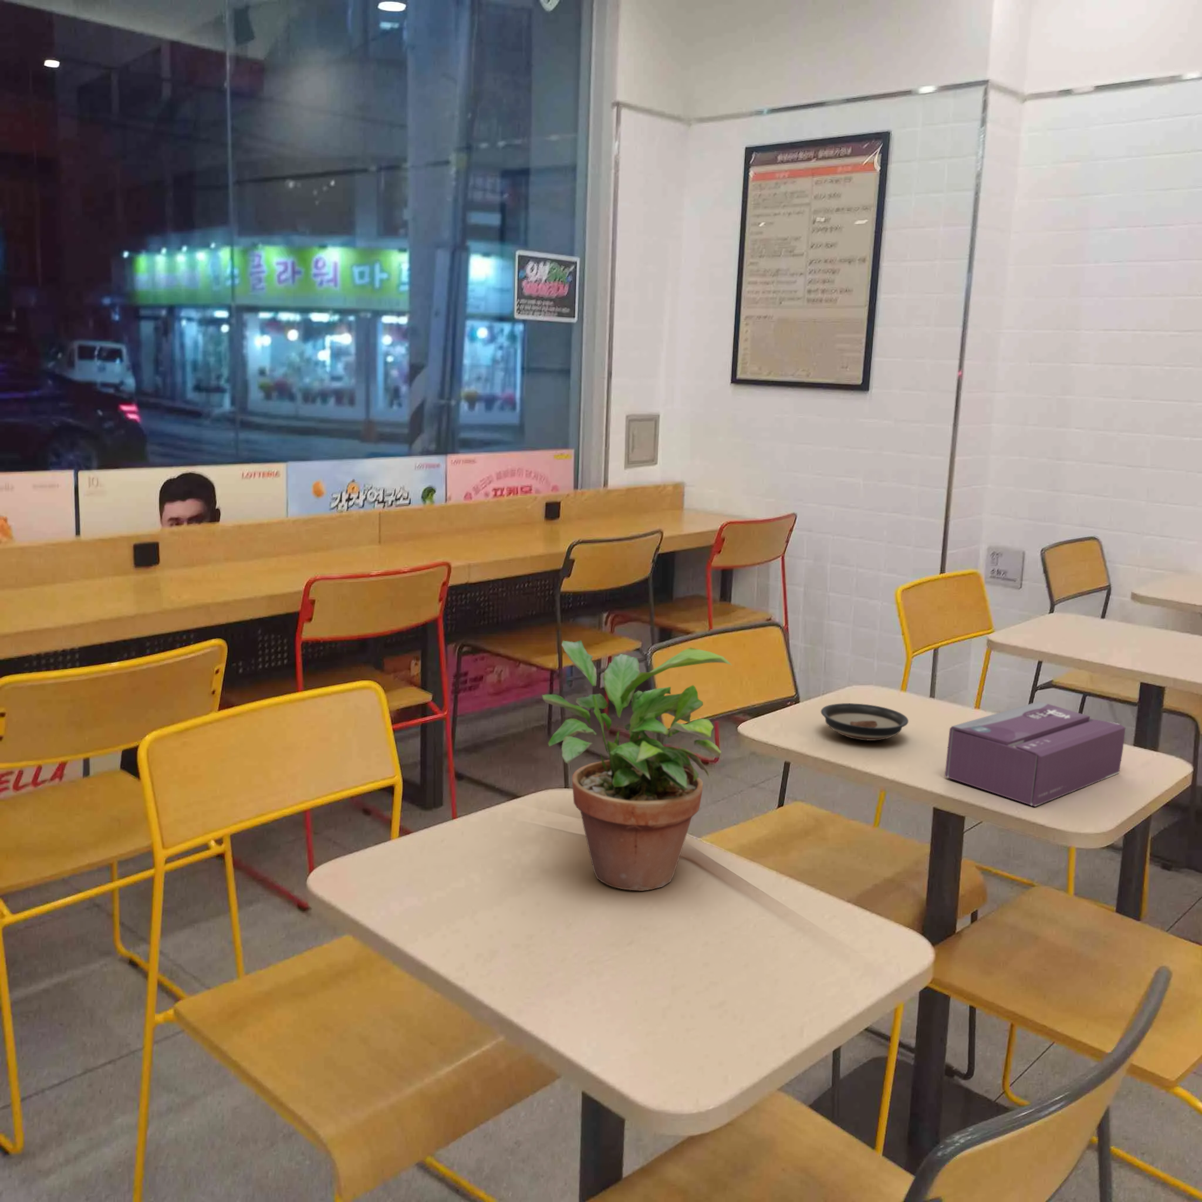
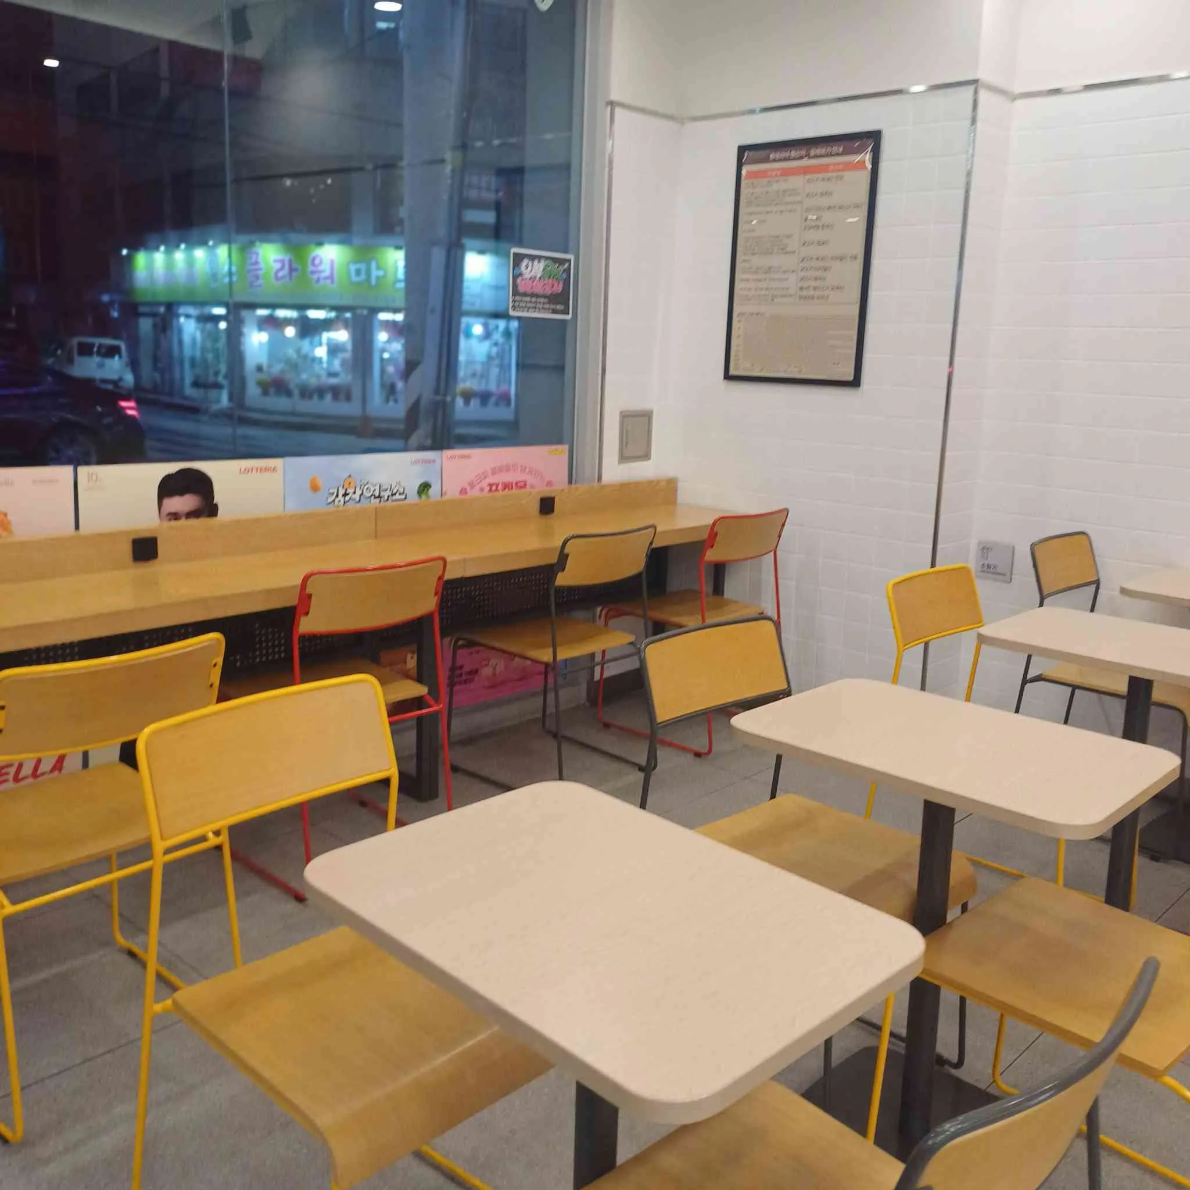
- potted plant (614, 760)
- saucer (863, 725)
- tissue box (1036, 750)
